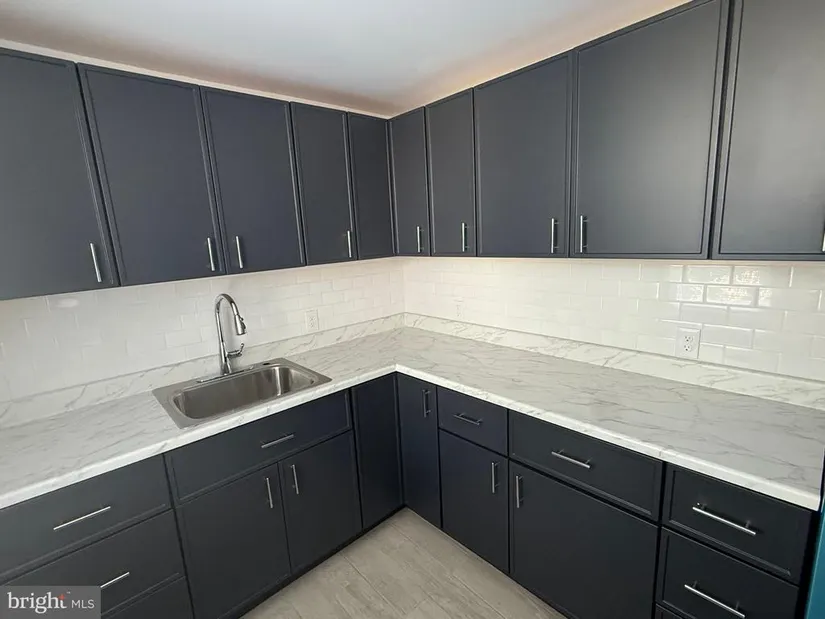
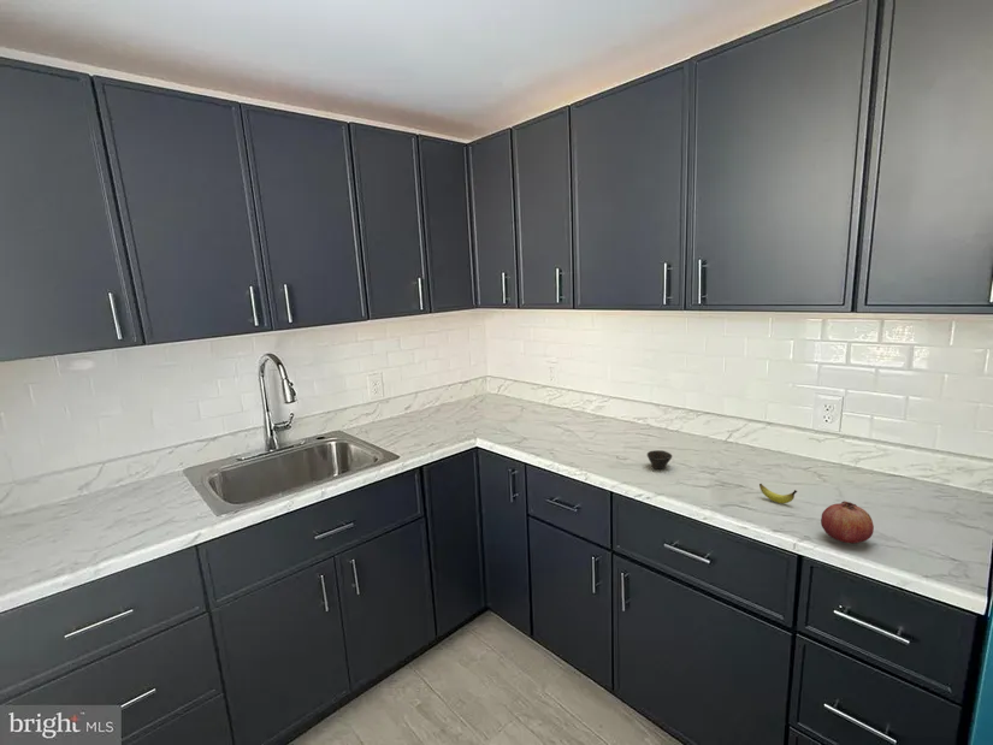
+ cup (660, 460)
+ fruit (846, 521)
+ banana (776, 493)
